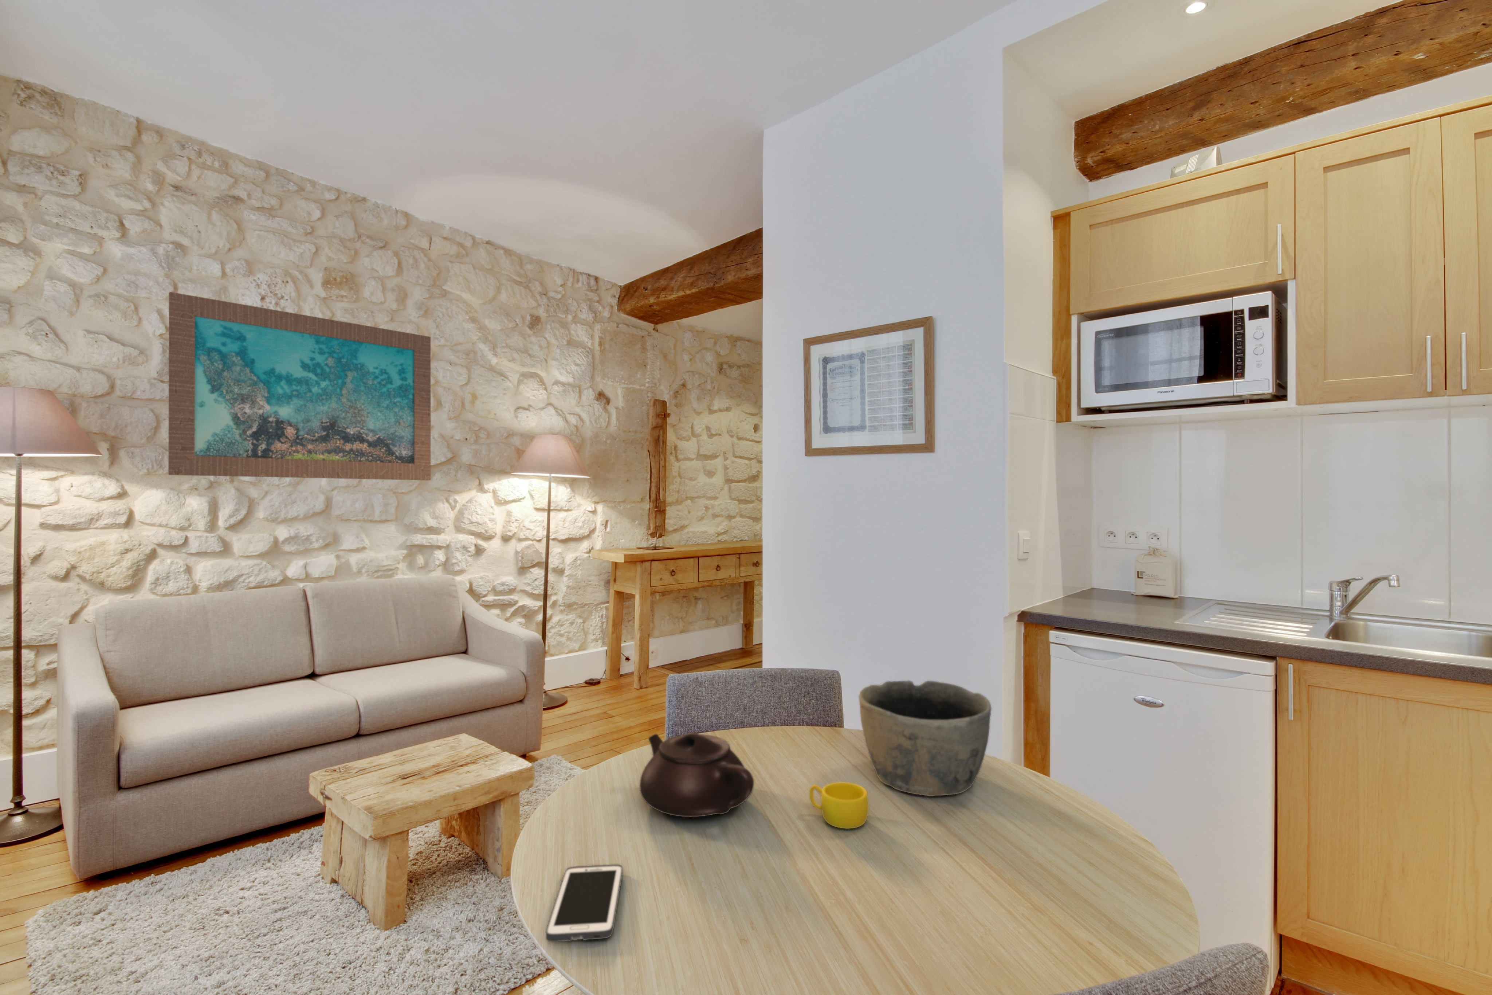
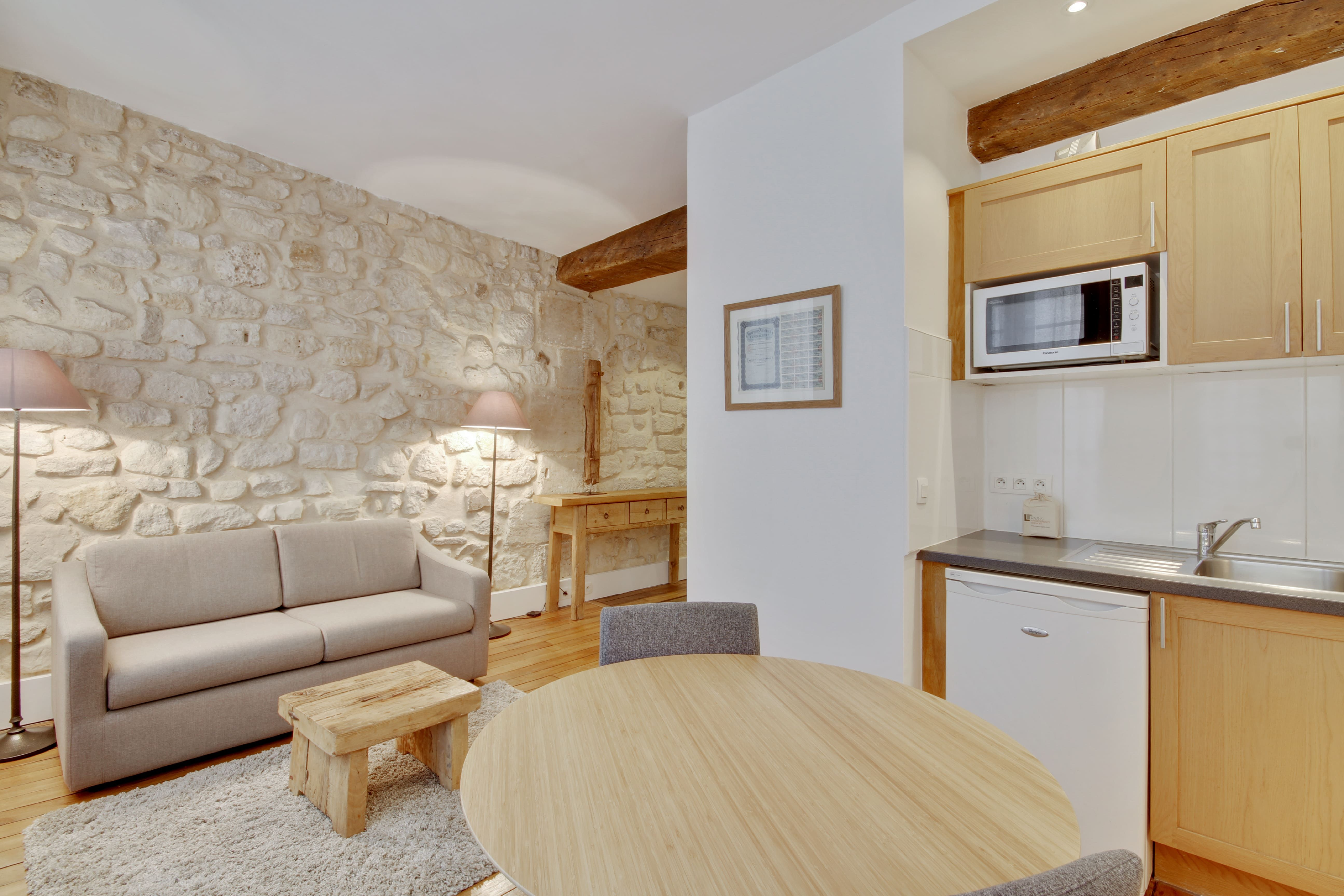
- cell phone (587, 899)
- bowl (924, 736)
- teapot (695, 768)
- cup (838, 804)
- wall art (315, 398)
